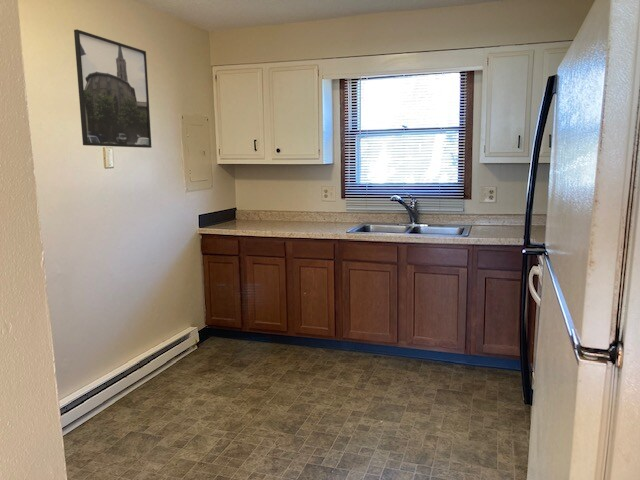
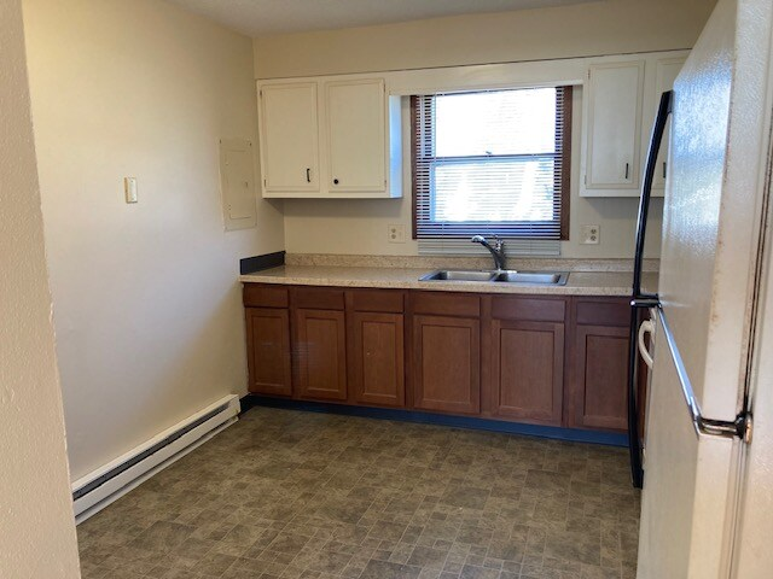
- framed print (116, 94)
